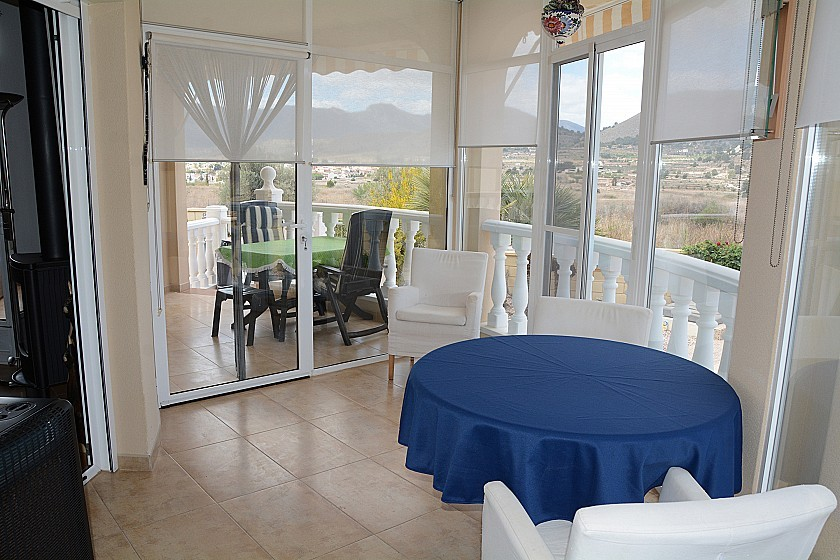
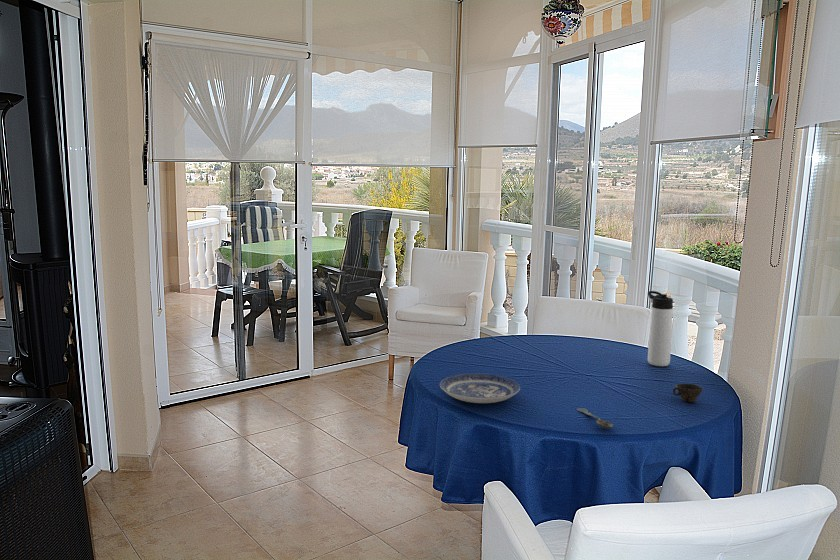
+ plate (479, 390)
+ cup (687, 393)
+ thermos bottle (657, 328)
+ spoon (593, 416)
